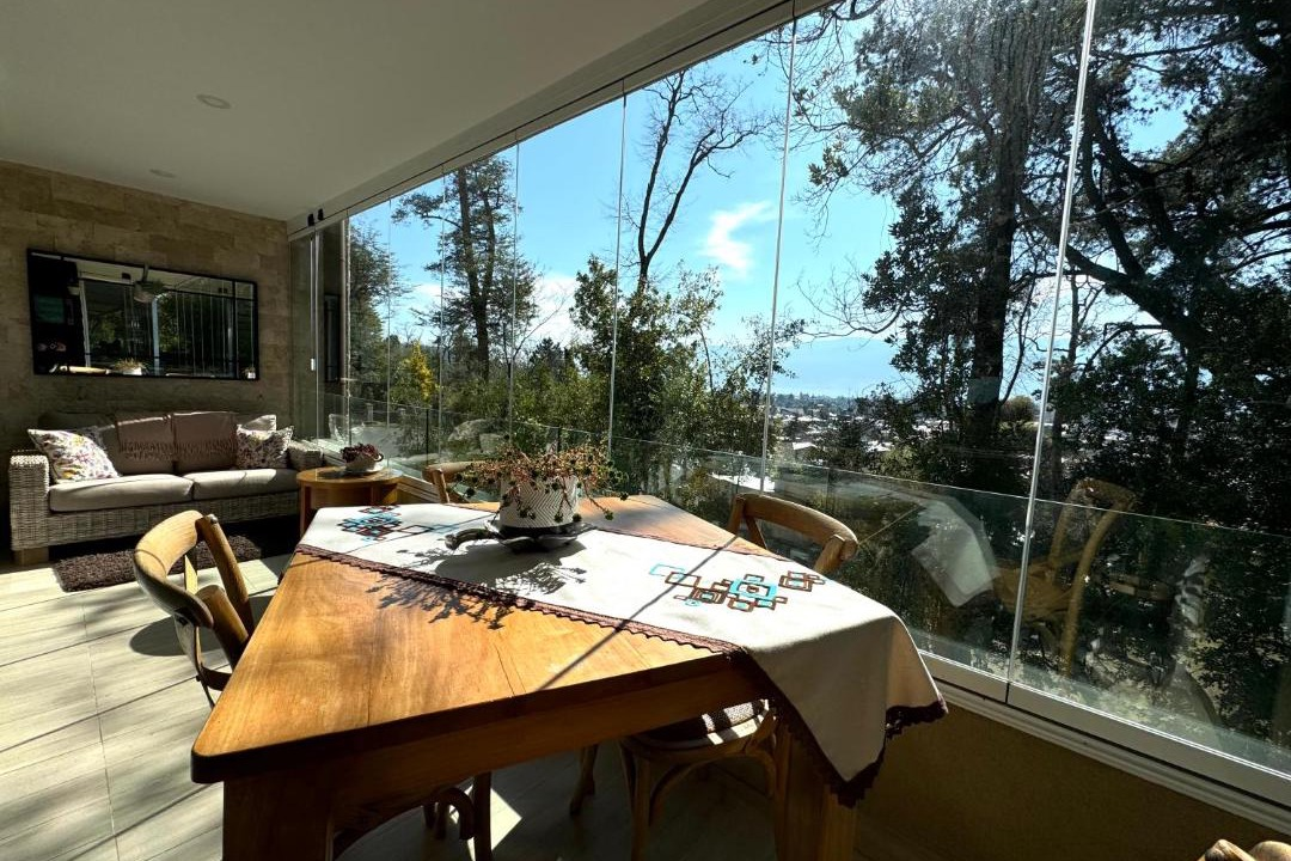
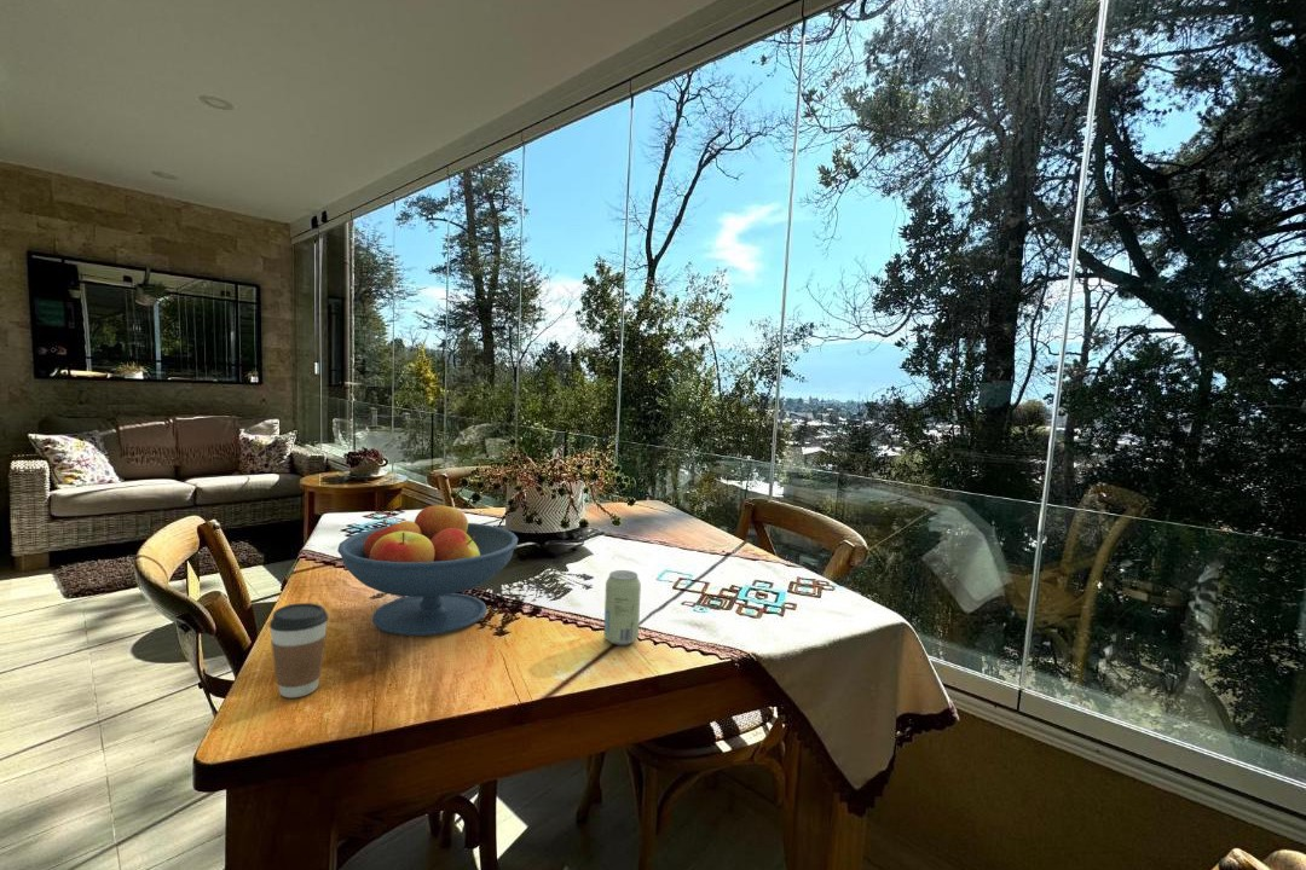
+ fruit bowl (432, 563)
+ coffee cup (299, 650)
+ beverage can (622, 607)
